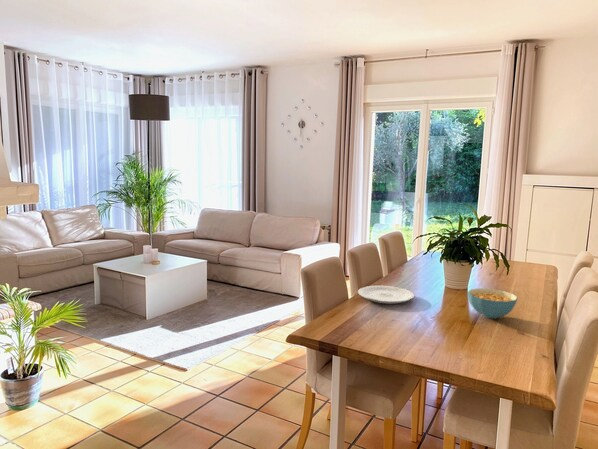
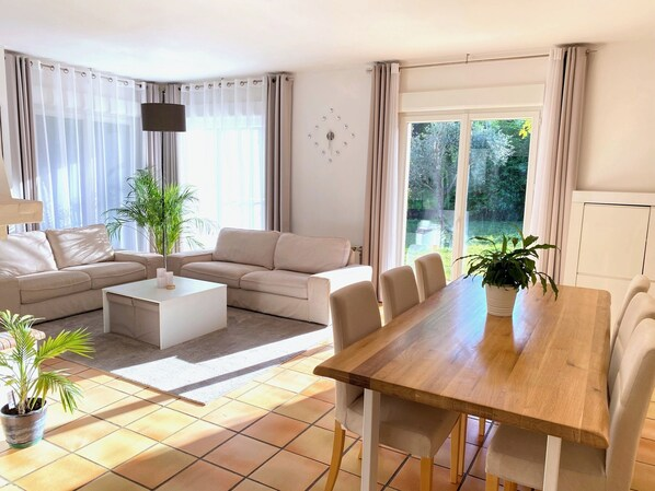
- cereal bowl (491, 305)
- plate (385, 295)
